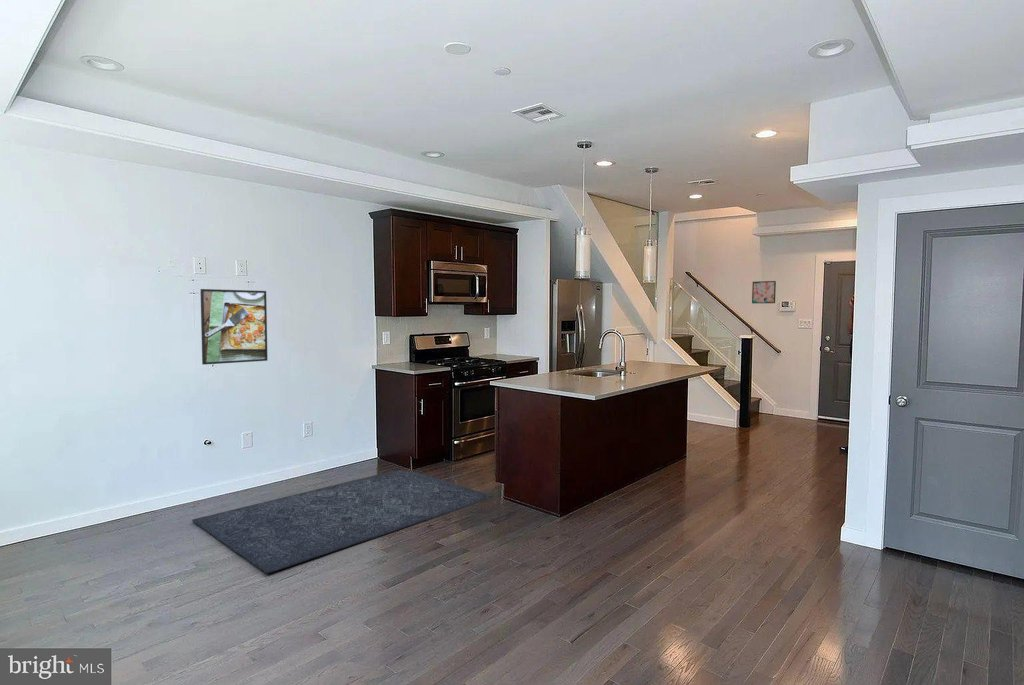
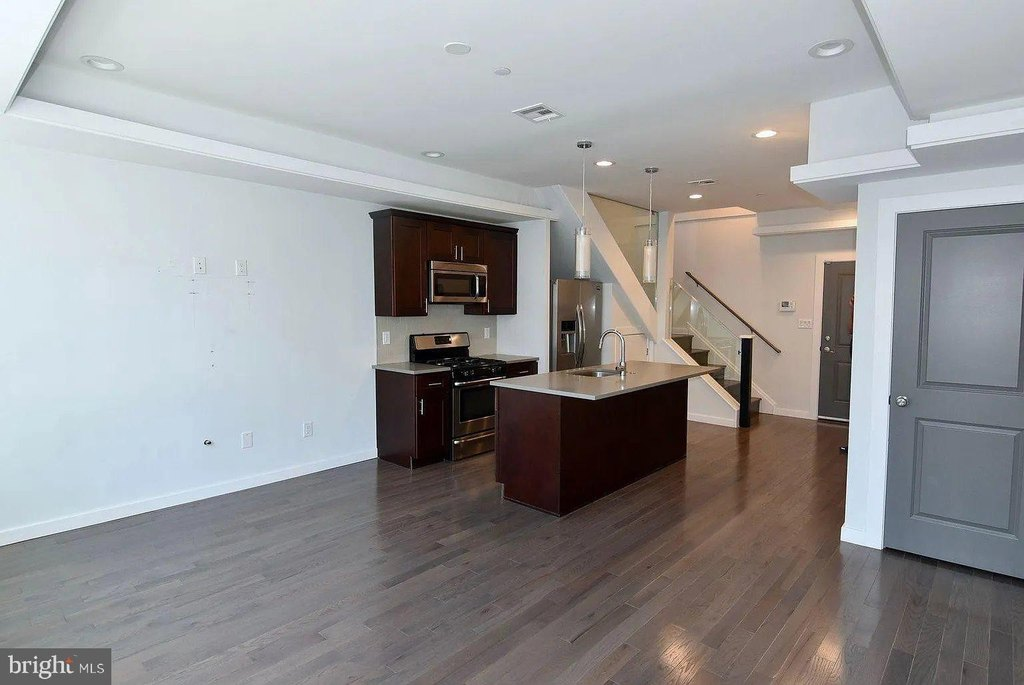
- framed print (235, 326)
- wall art (763, 292)
- rug (352, 507)
